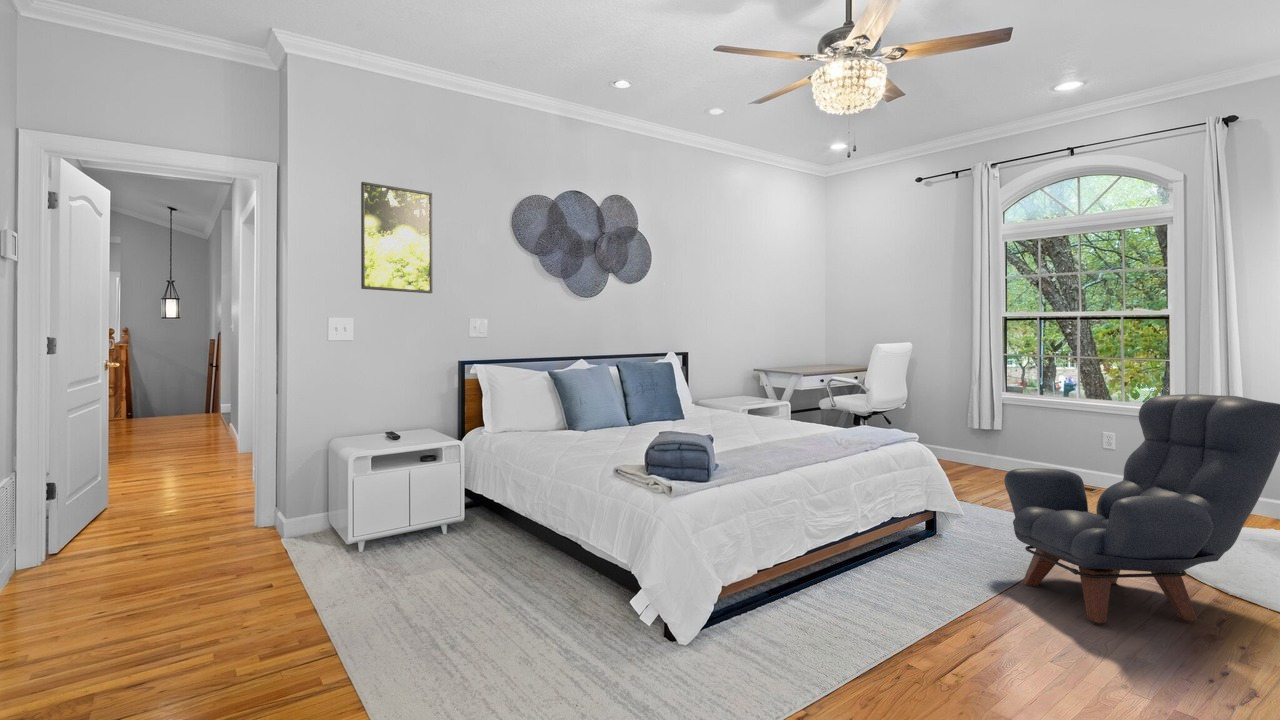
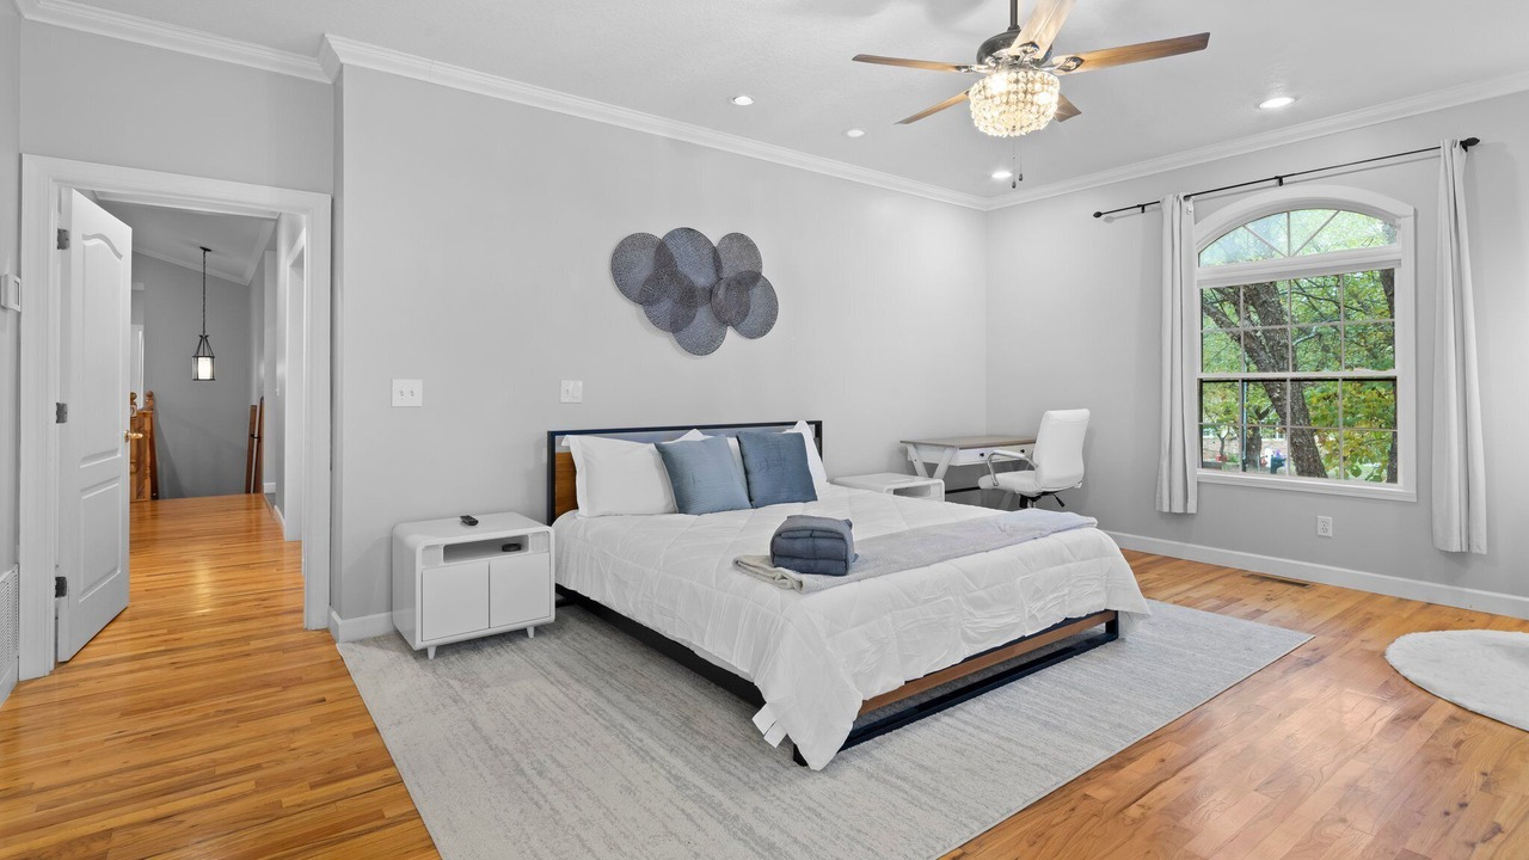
- armchair (1140, 497)
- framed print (397, 239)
